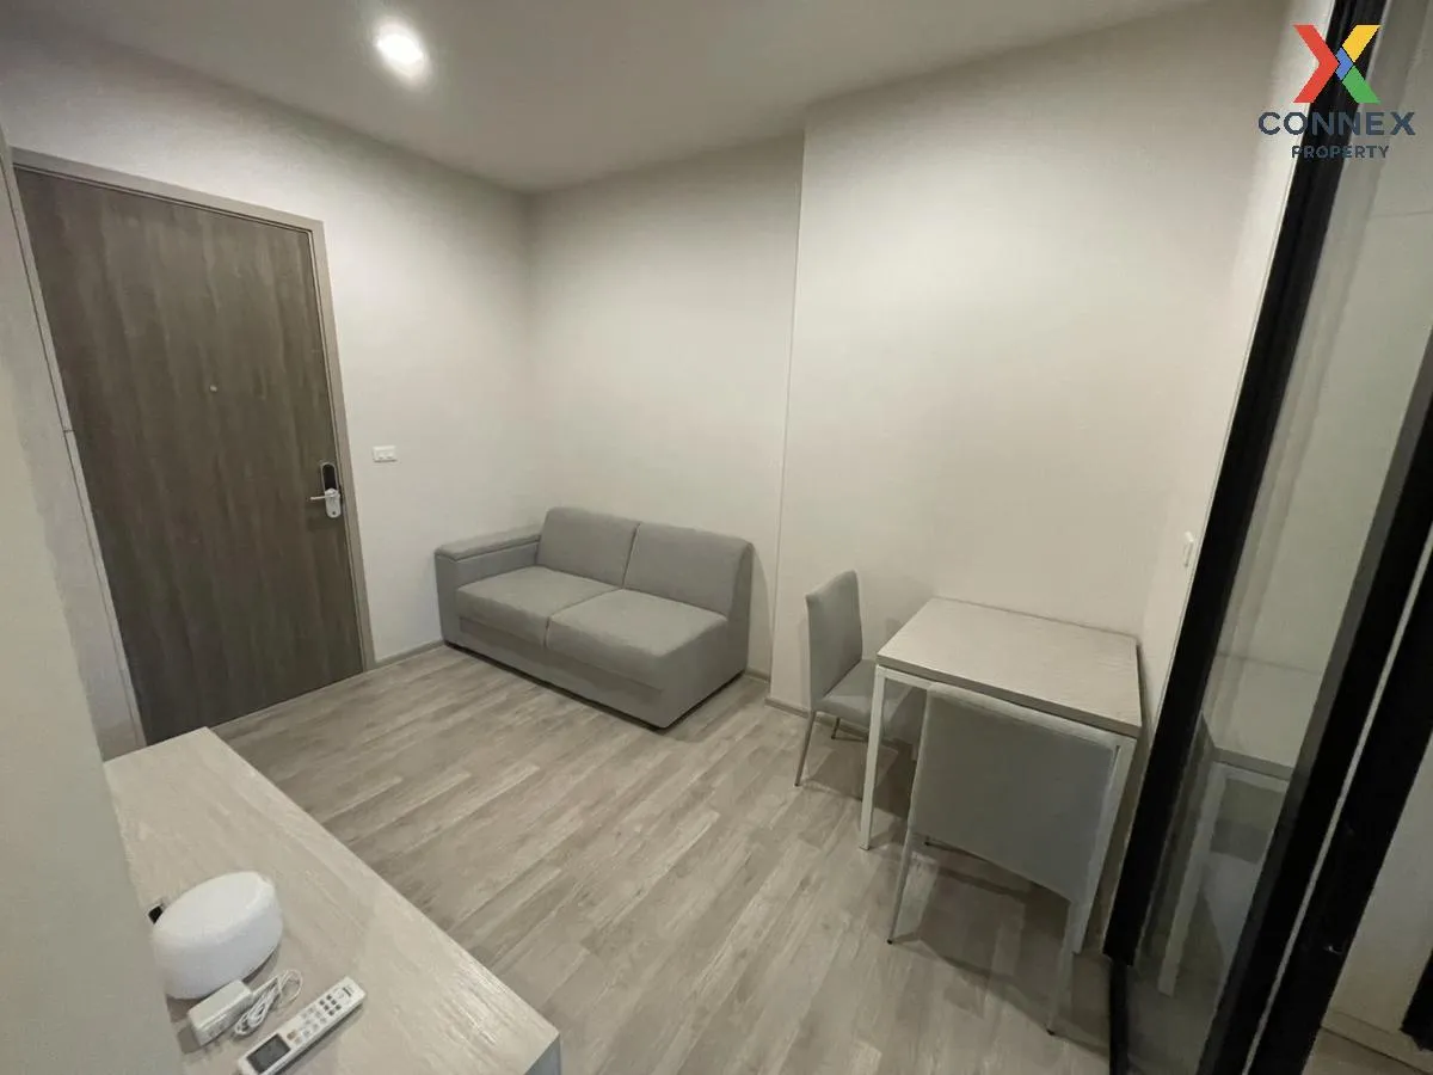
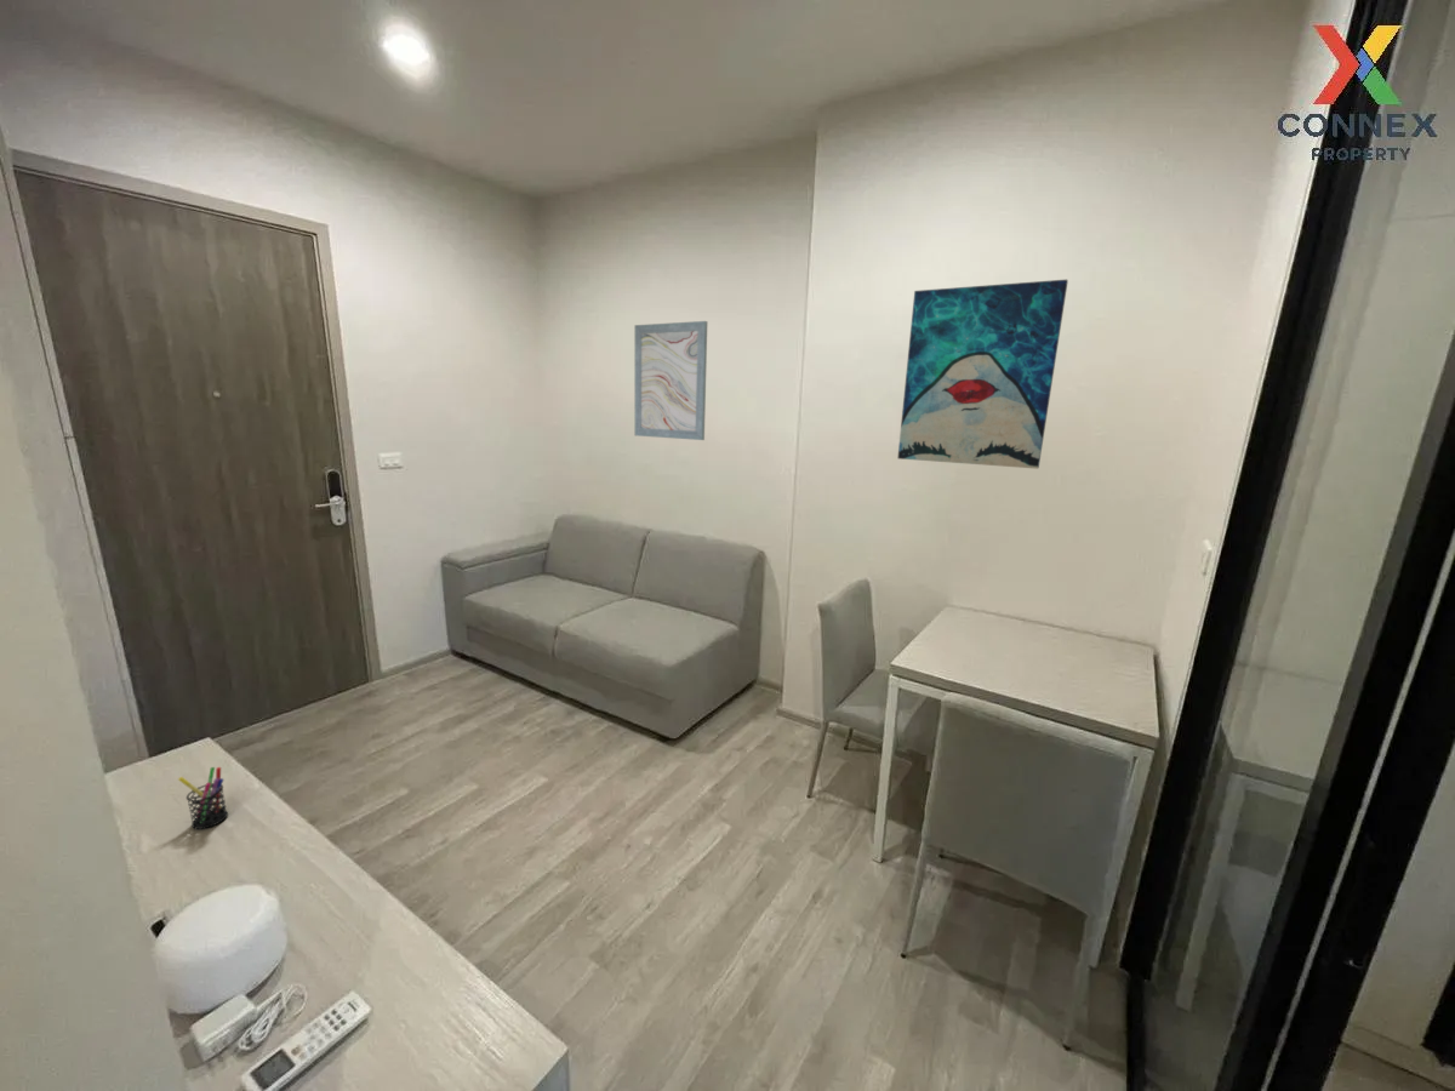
+ wall art (668, 382)
+ pen holder (209, 793)
+ wall art (975, 377)
